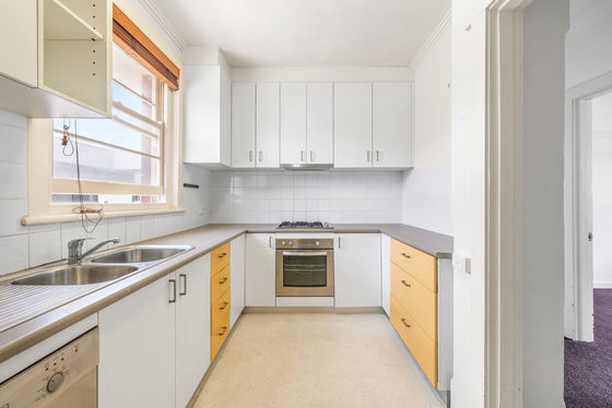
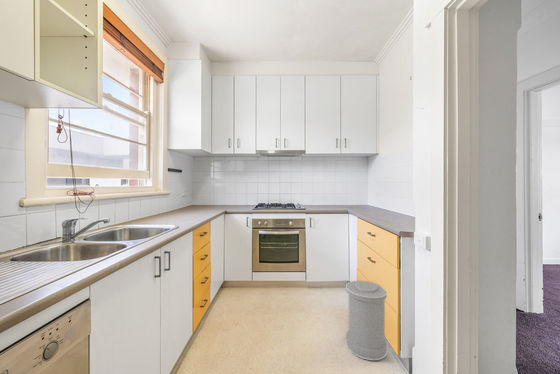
+ trash can (365, 316)
